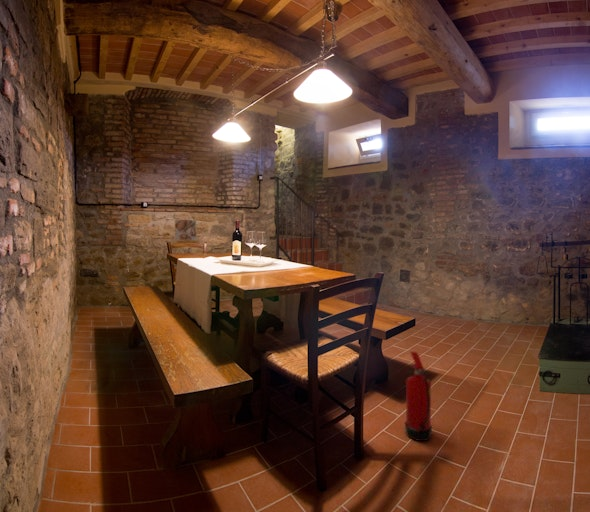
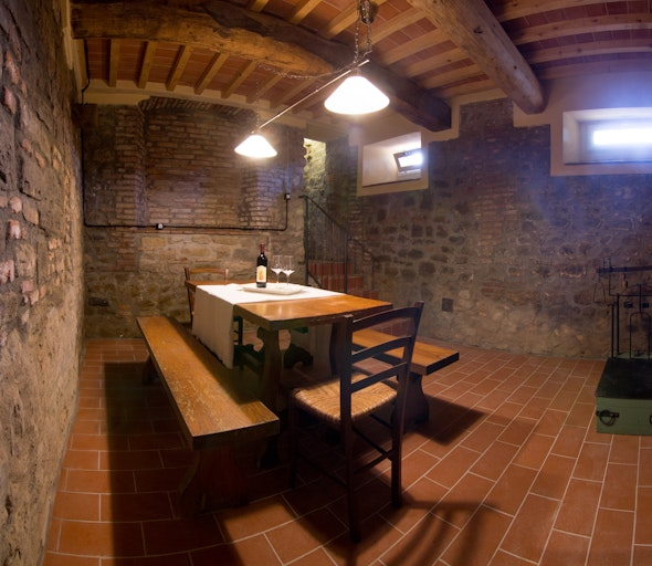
- fire extinguisher (419, 397)
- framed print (185, 230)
